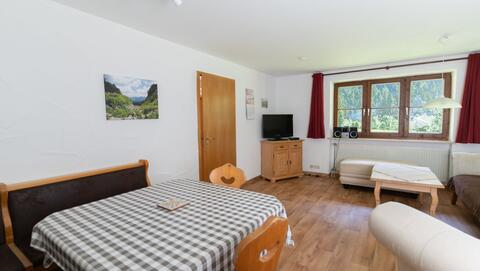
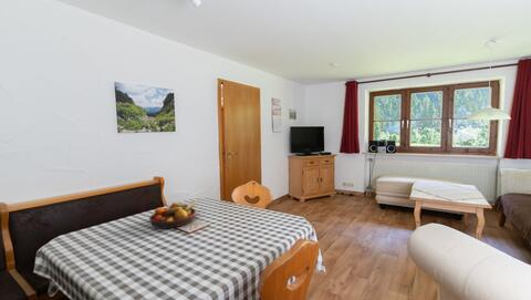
+ fruit bowl (174, 211)
